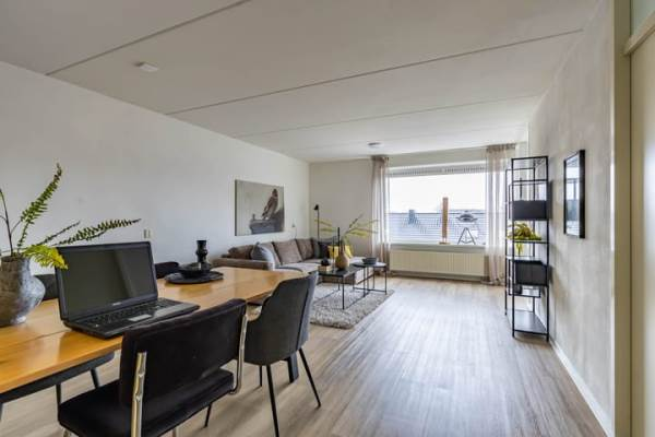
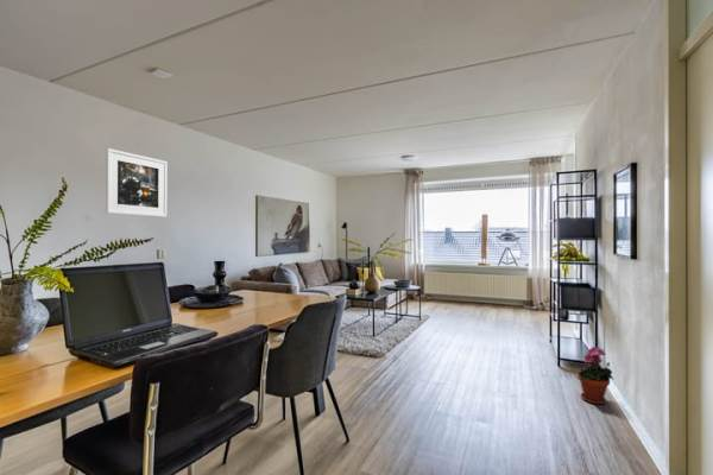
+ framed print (138, 185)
+ potted plant (594, 373)
